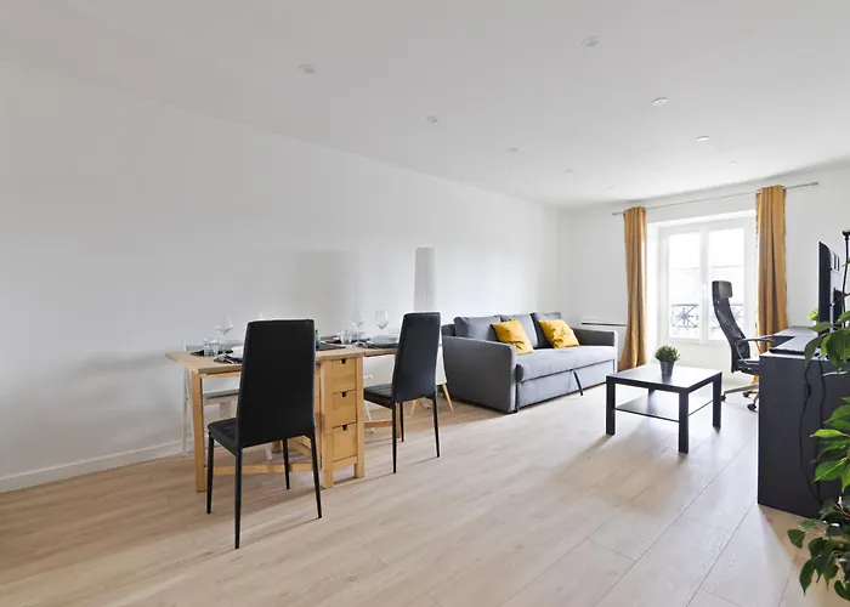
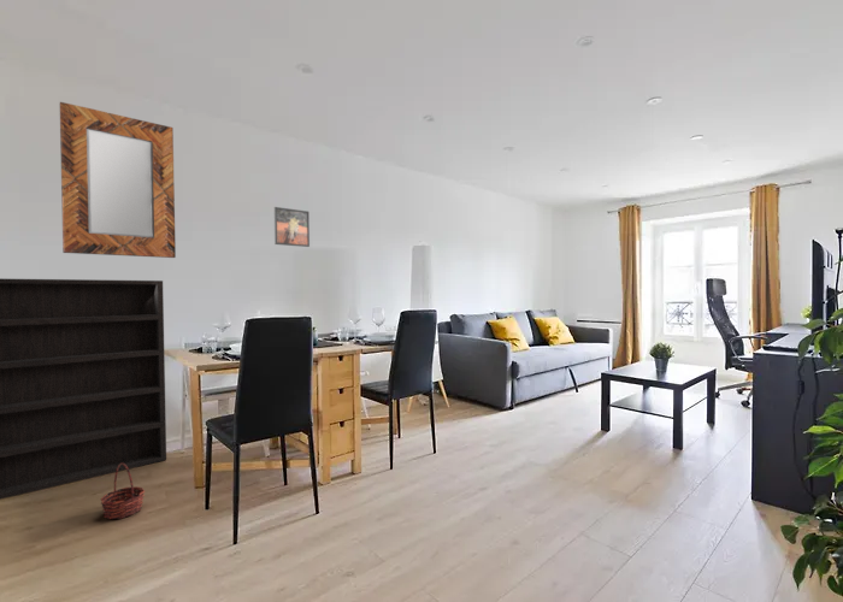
+ home mirror (122, 185)
+ basket (124, 488)
+ shelving unit (77, 378)
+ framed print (291, 226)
